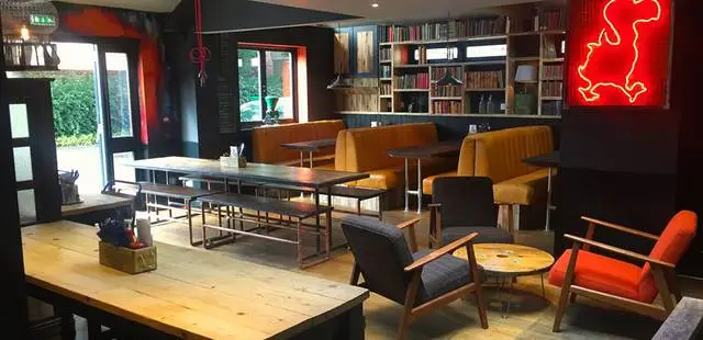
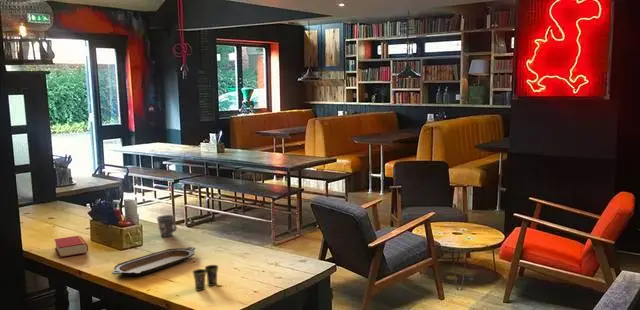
+ serving tray (156, 262)
+ cup (207, 277)
+ book (71, 245)
+ mug (167, 226)
